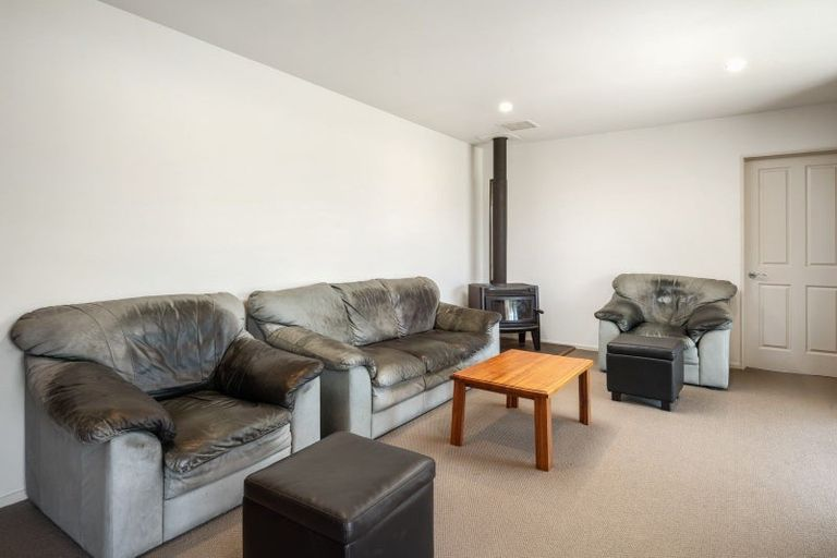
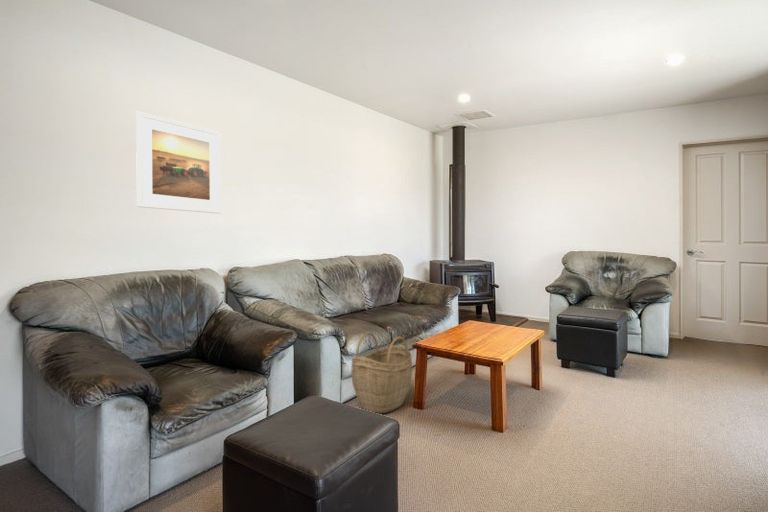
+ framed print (182, 166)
+ woven basket (382, 370)
